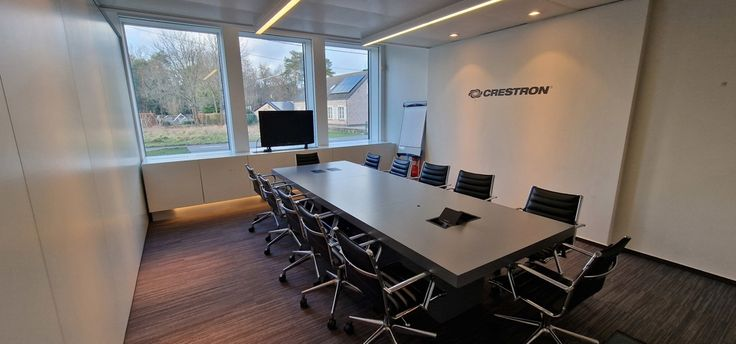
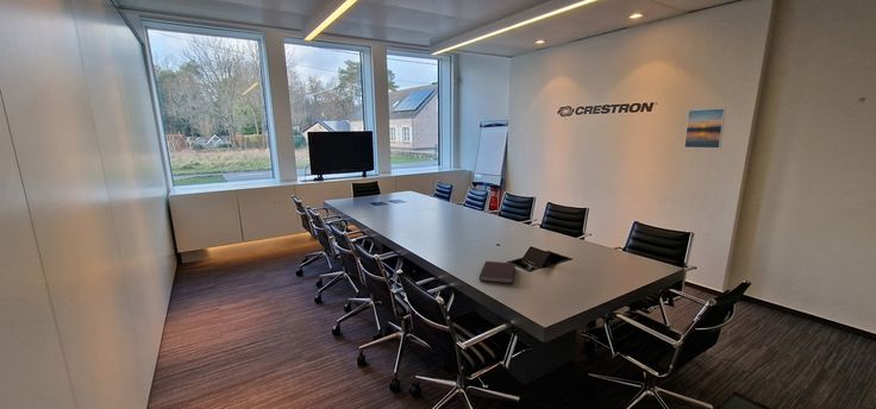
+ notebook (498, 271)
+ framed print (703, 128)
